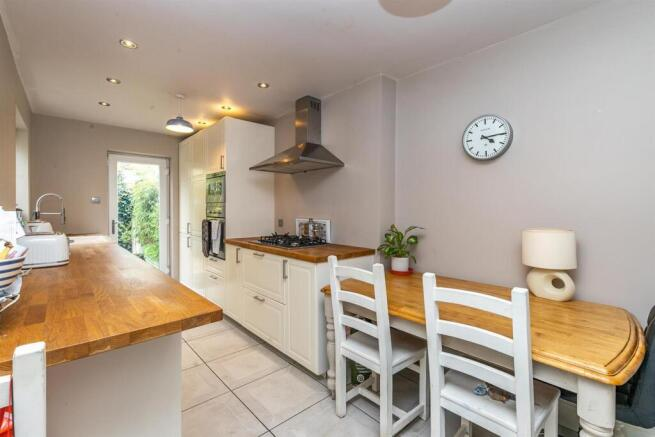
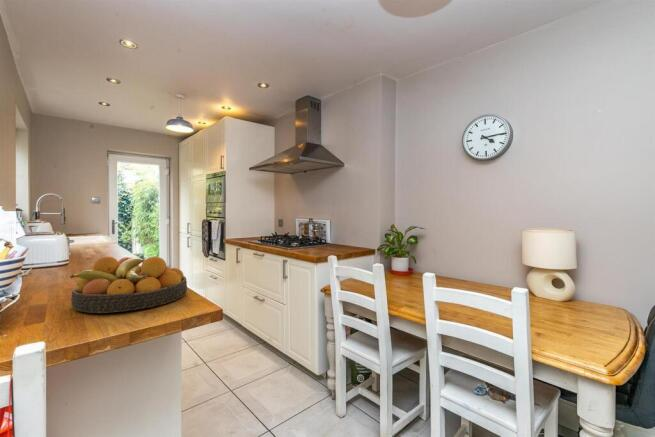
+ fruit bowl (134, 276)
